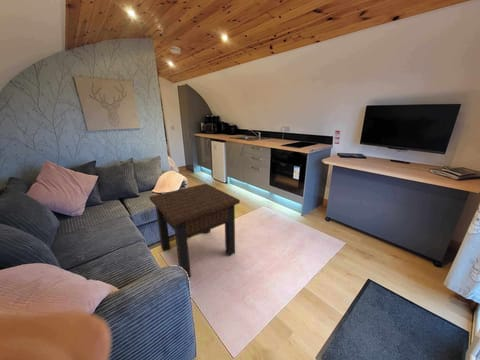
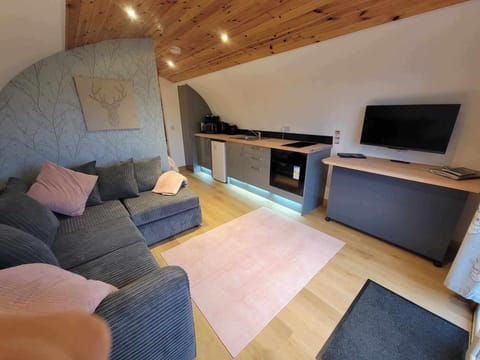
- side table (195, 225)
